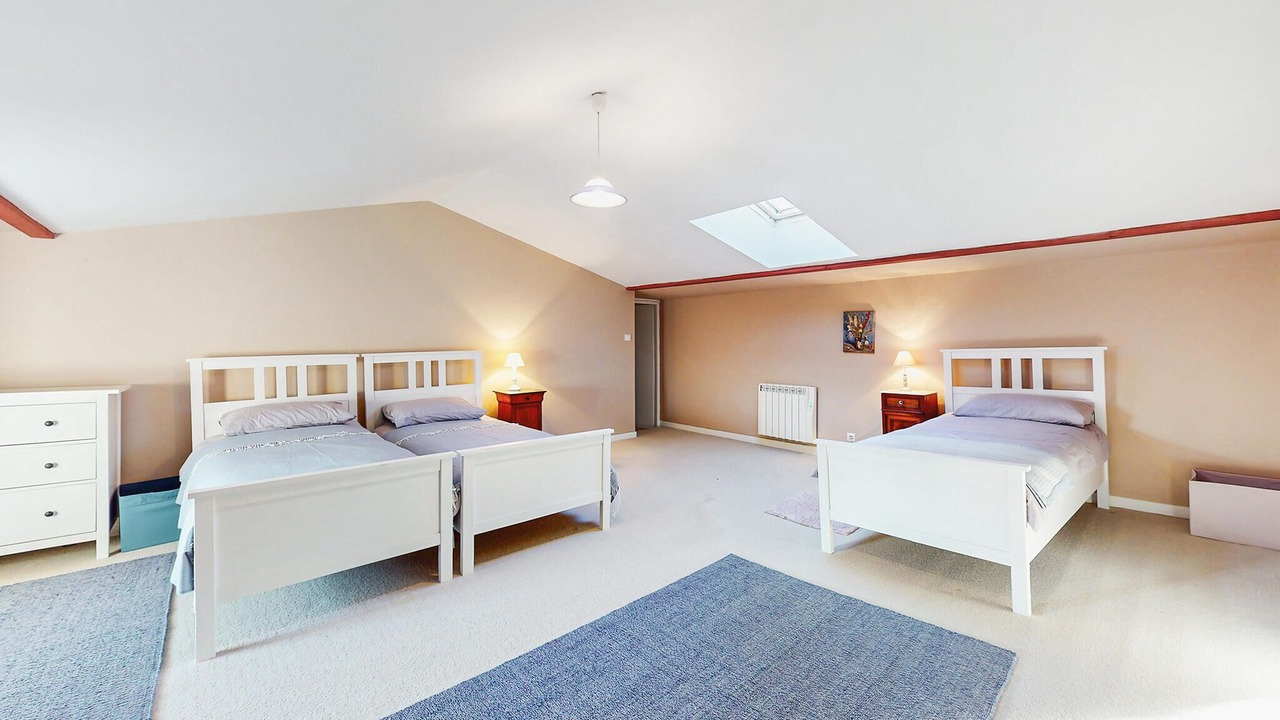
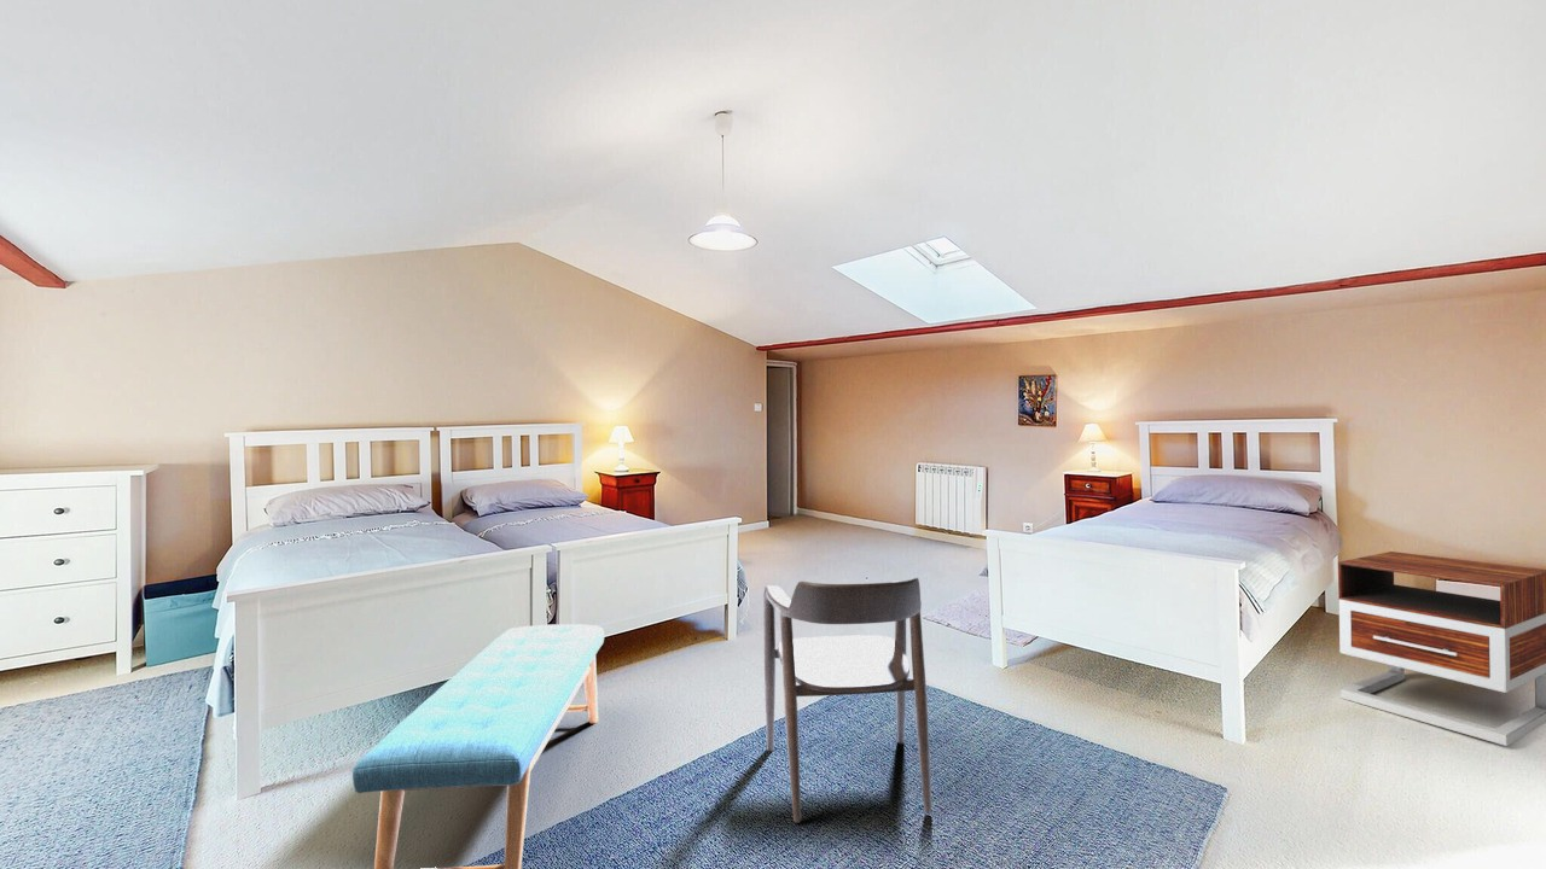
+ armchair (848, 673)
+ nightstand (1440, 637)
+ bench (511, 731)
